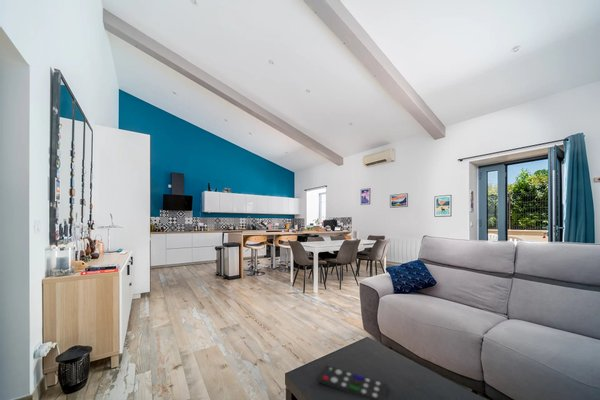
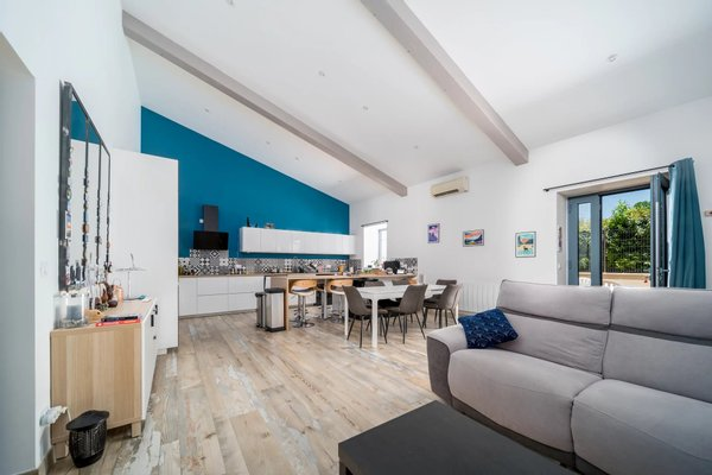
- remote control (352, 382)
